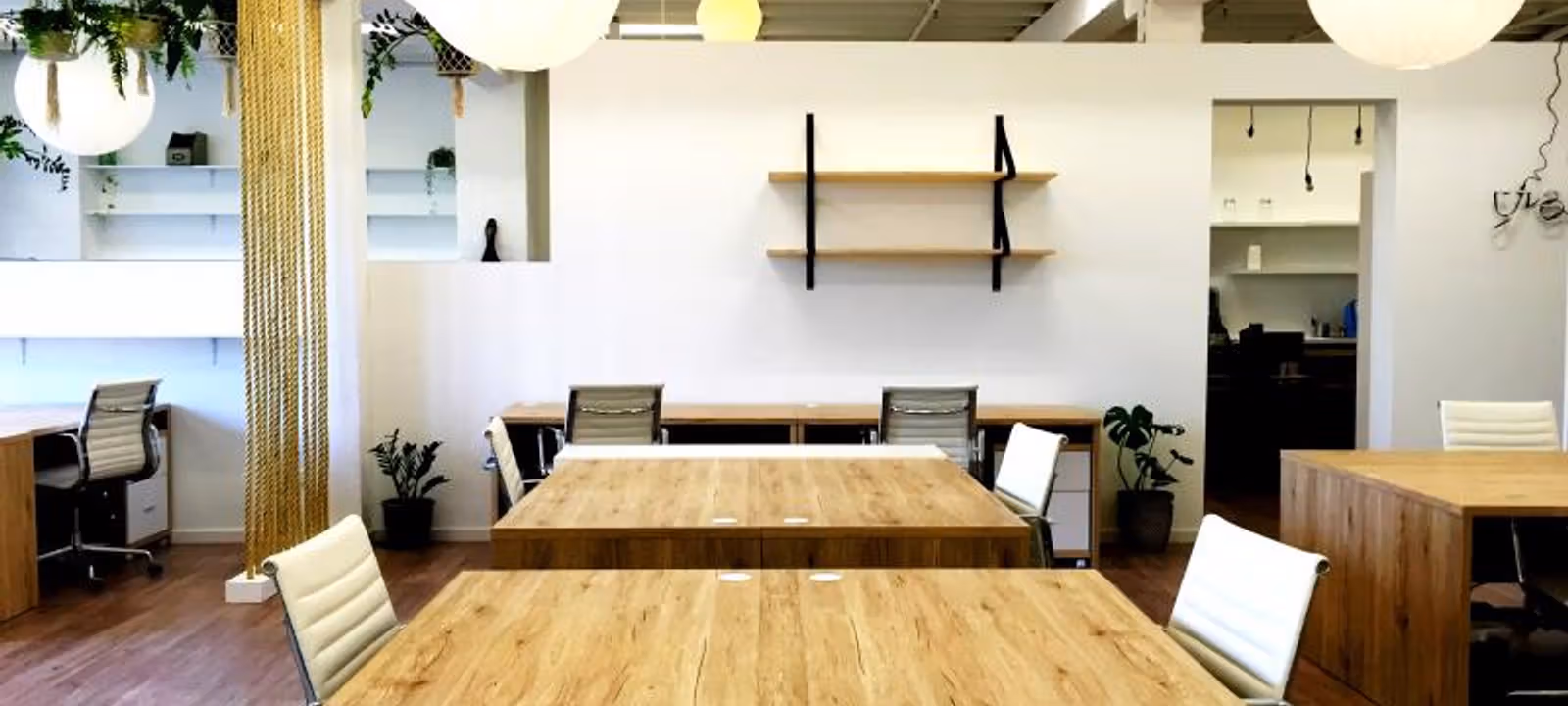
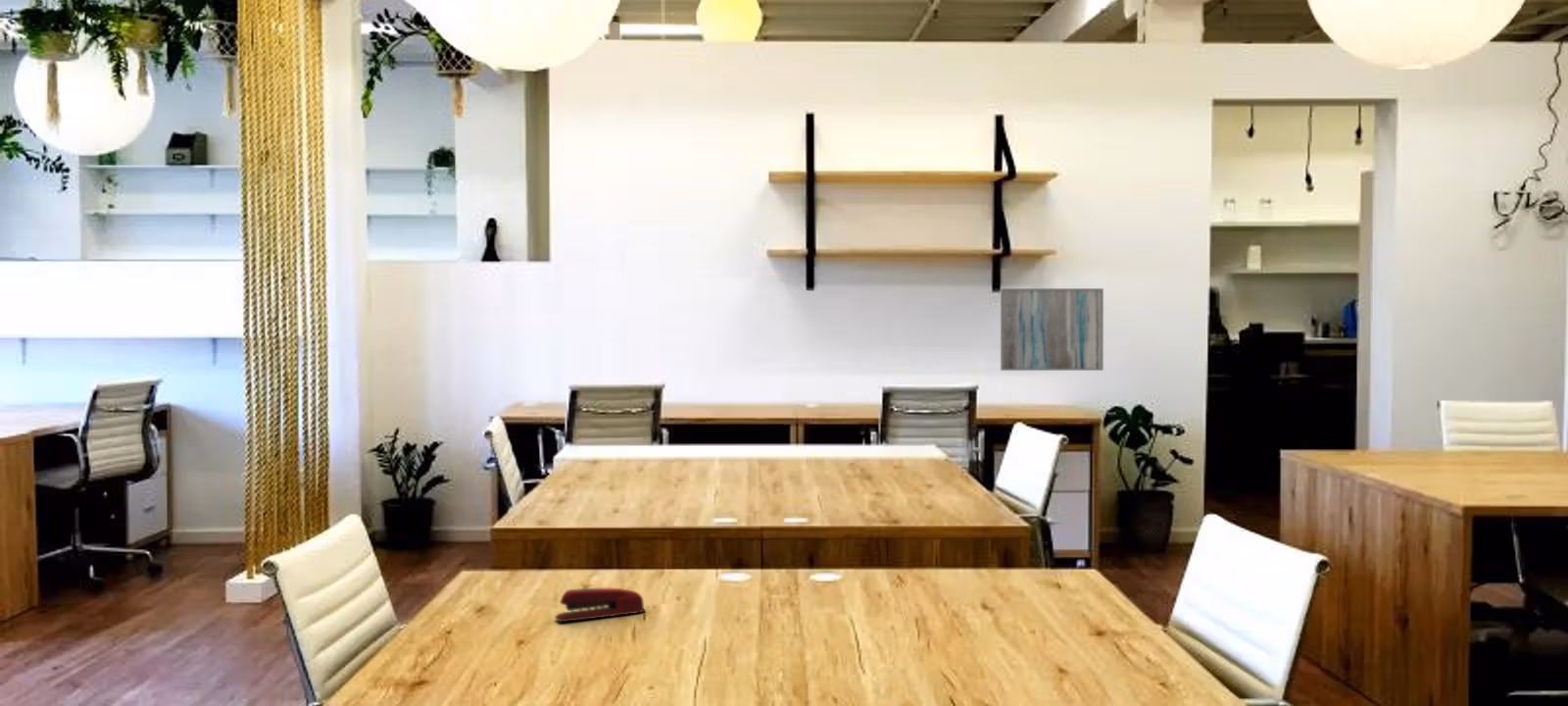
+ stapler (601, 600)
+ wall art (1052, 329)
